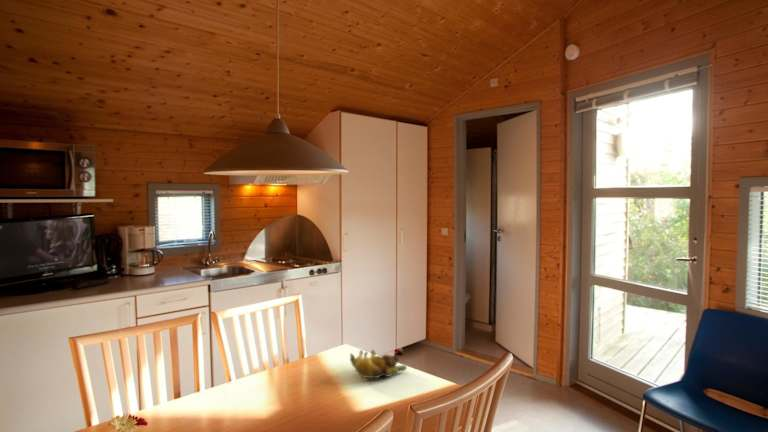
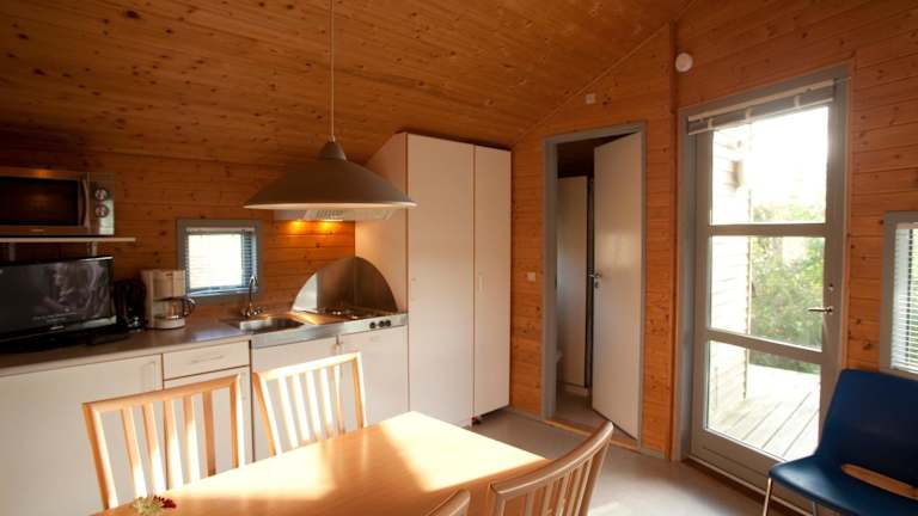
- banana bunch (377, 362)
